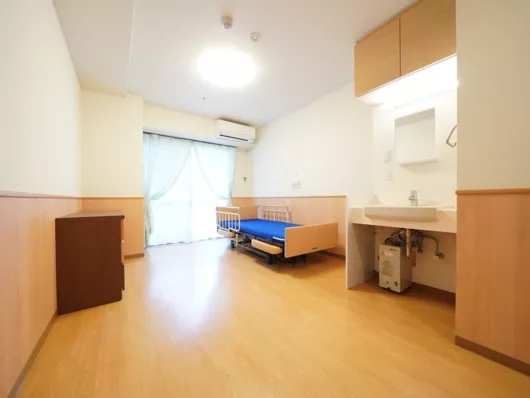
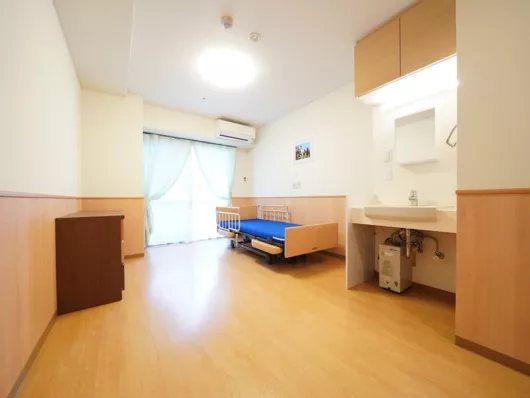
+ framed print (302, 151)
